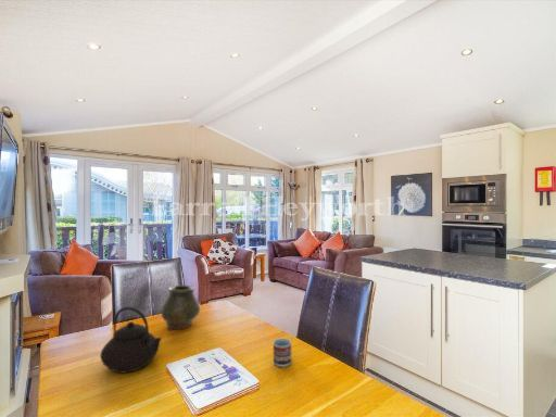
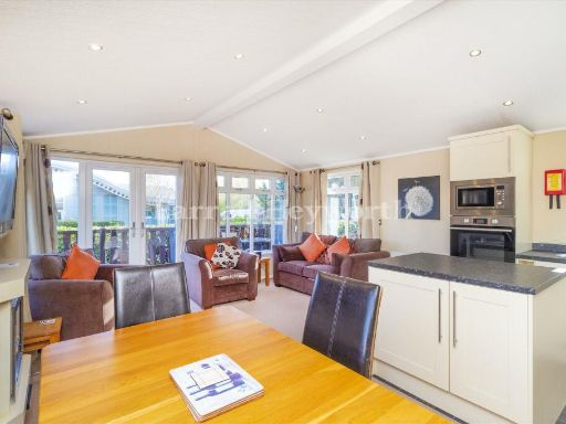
- cup (282, 350)
- teapot (135, 337)
- vase (180, 306)
